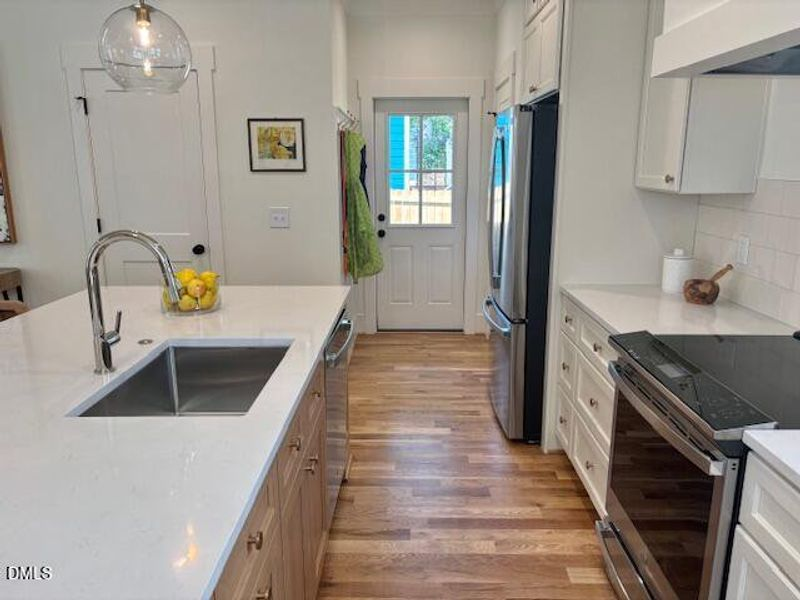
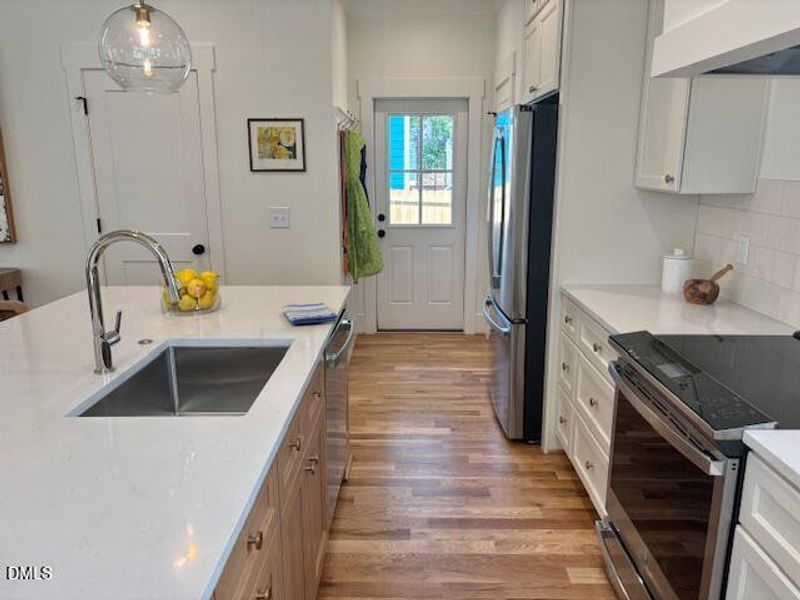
+ dish towel (309, 312)
